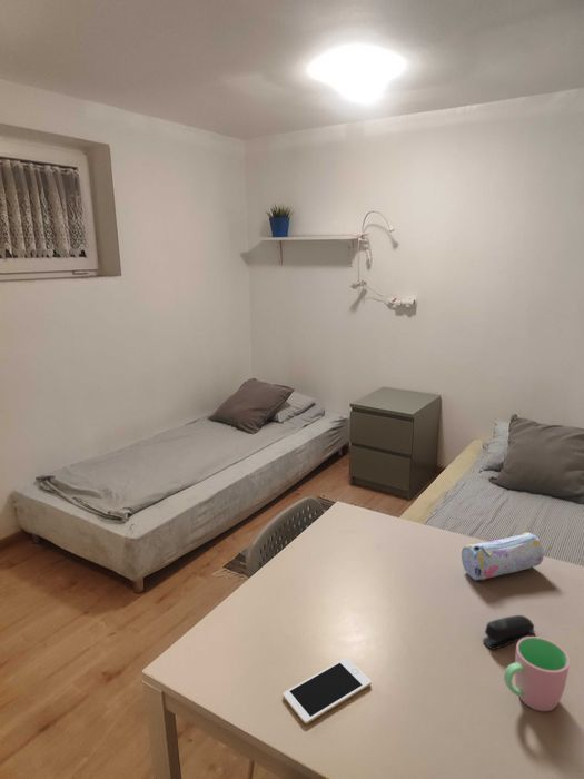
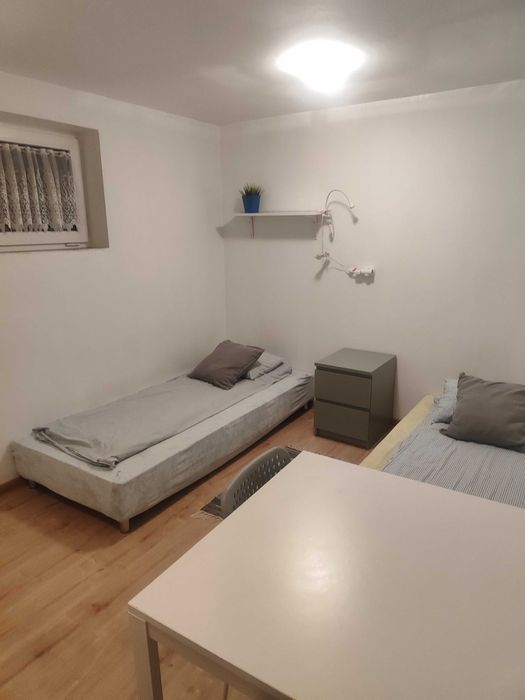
- stapler (509, 628)
- cell phone (327, 688)
- cup (532, 677)
- pencil case (502, 554)
